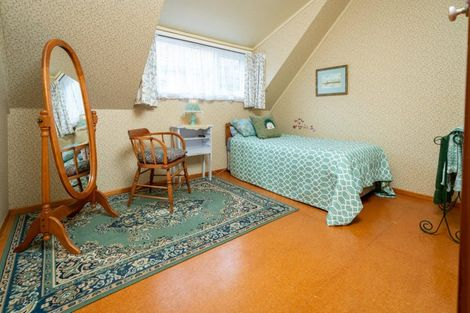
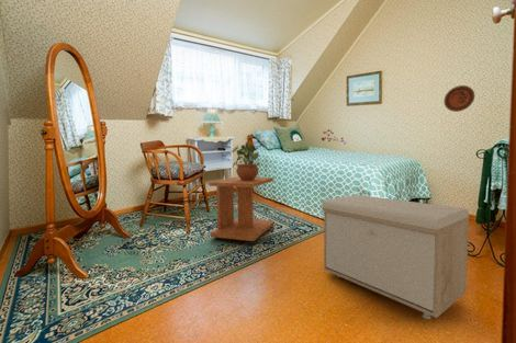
+ storage bench (388, 247)
+ potted plant (246, 159)
+ side table (244, 205)
+ decorative plate (459, 99)
